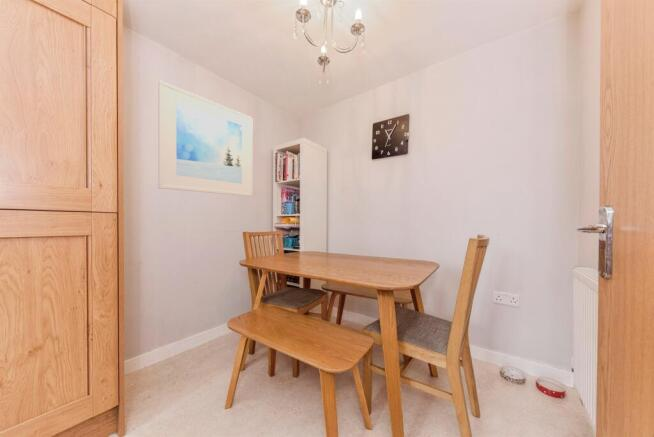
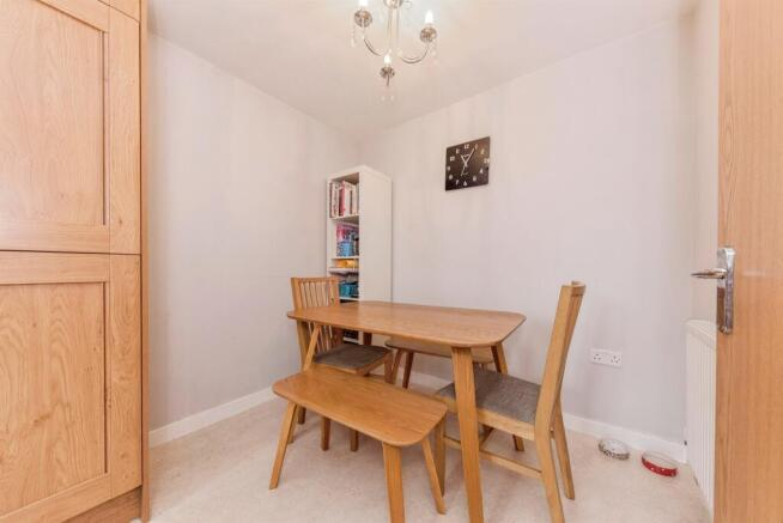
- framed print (212, 147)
